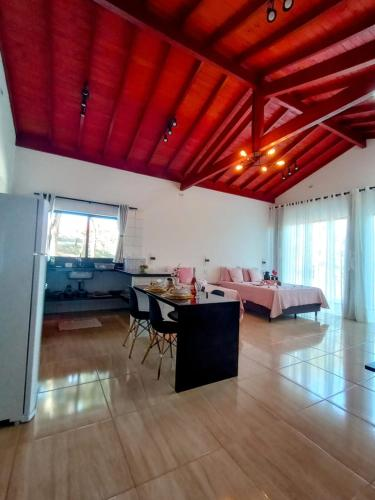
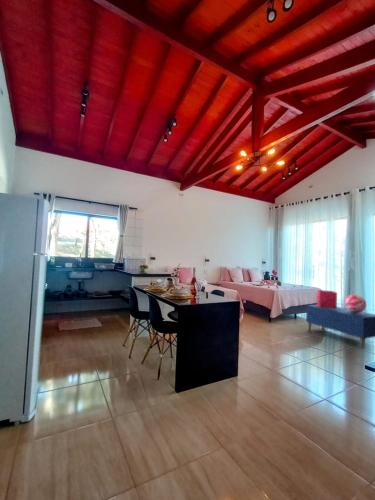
+ storage bin (326, 298)
+ decorative globe (355, 303)
+ bench (340, 323)
